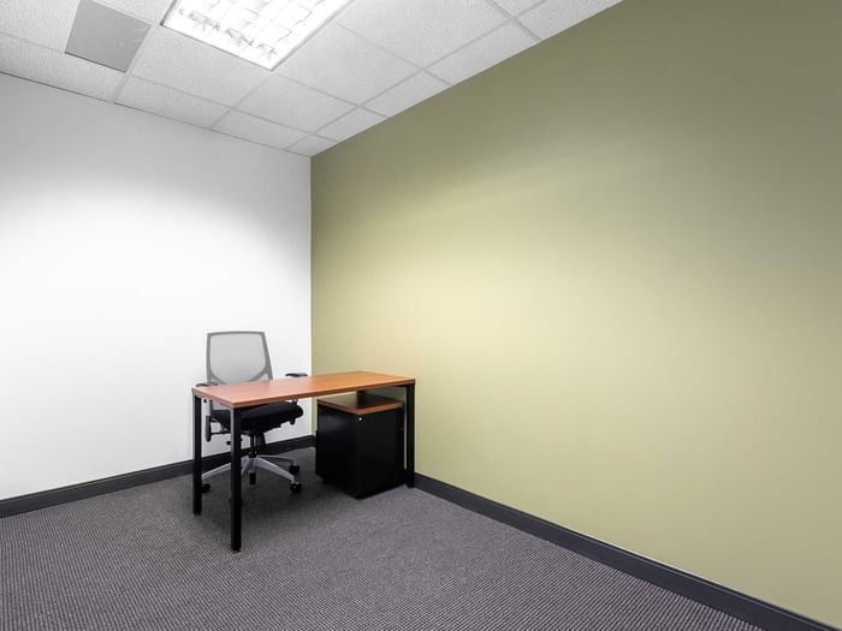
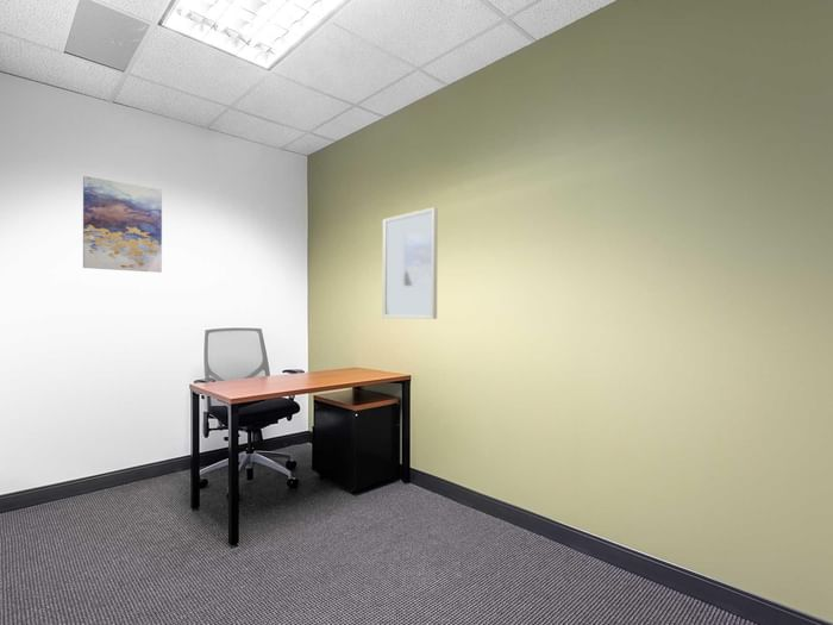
+ home mirror (408, 265)
+ wall art (124, 226)
